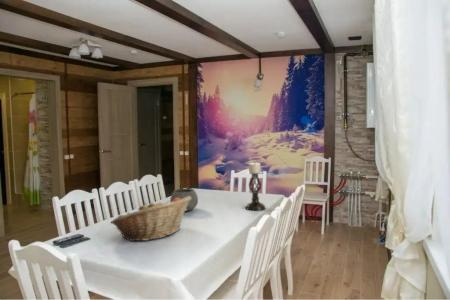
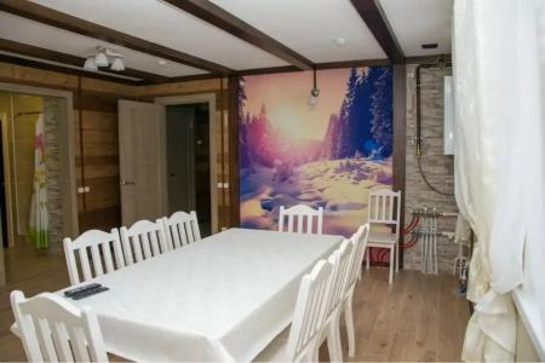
- bowl (182, 198)
- fruit basket (153, 215)
- candle holder (255, 184)
